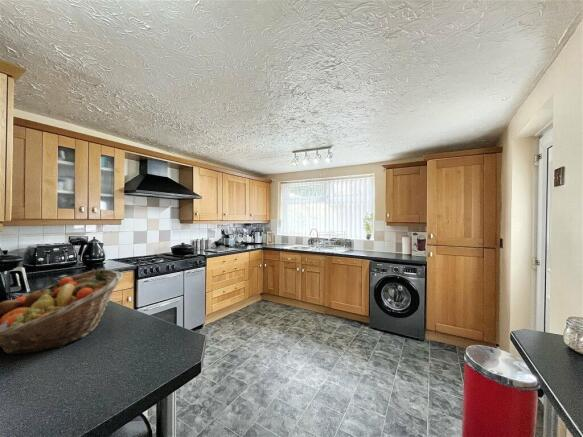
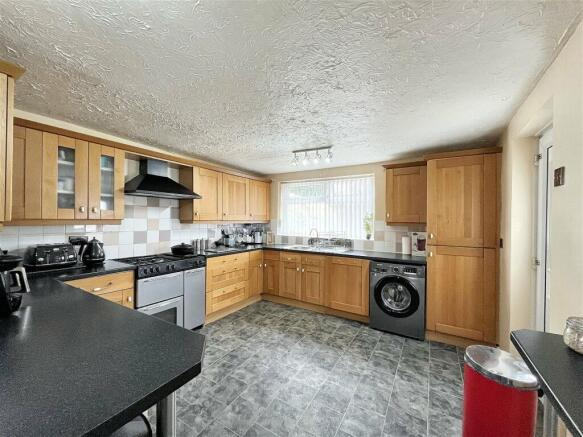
- fruit basket (61, 304)
